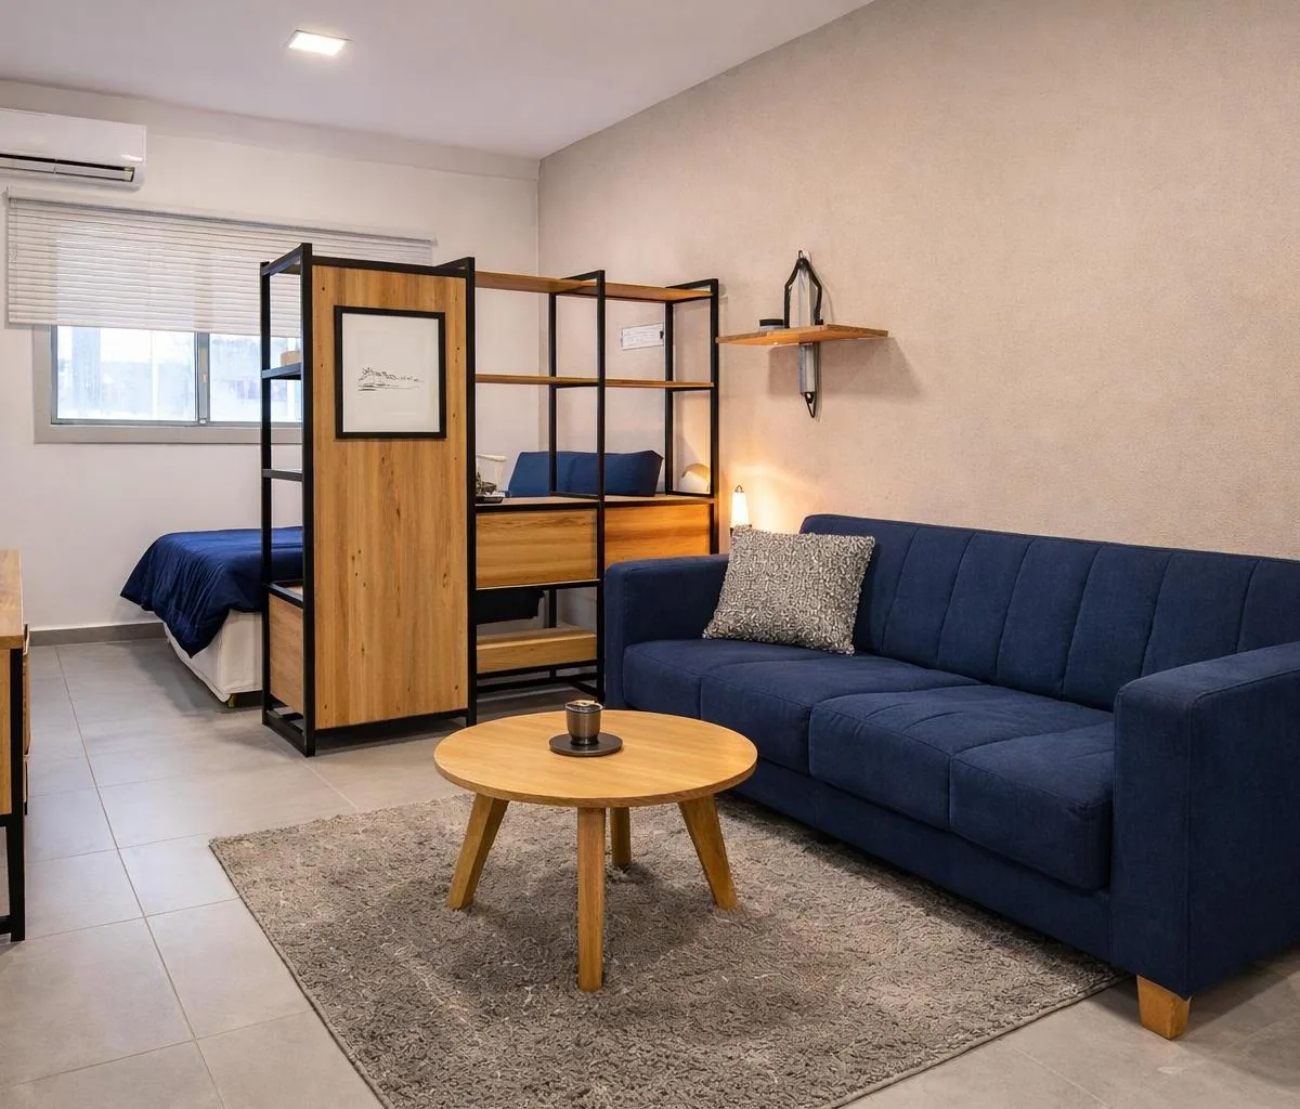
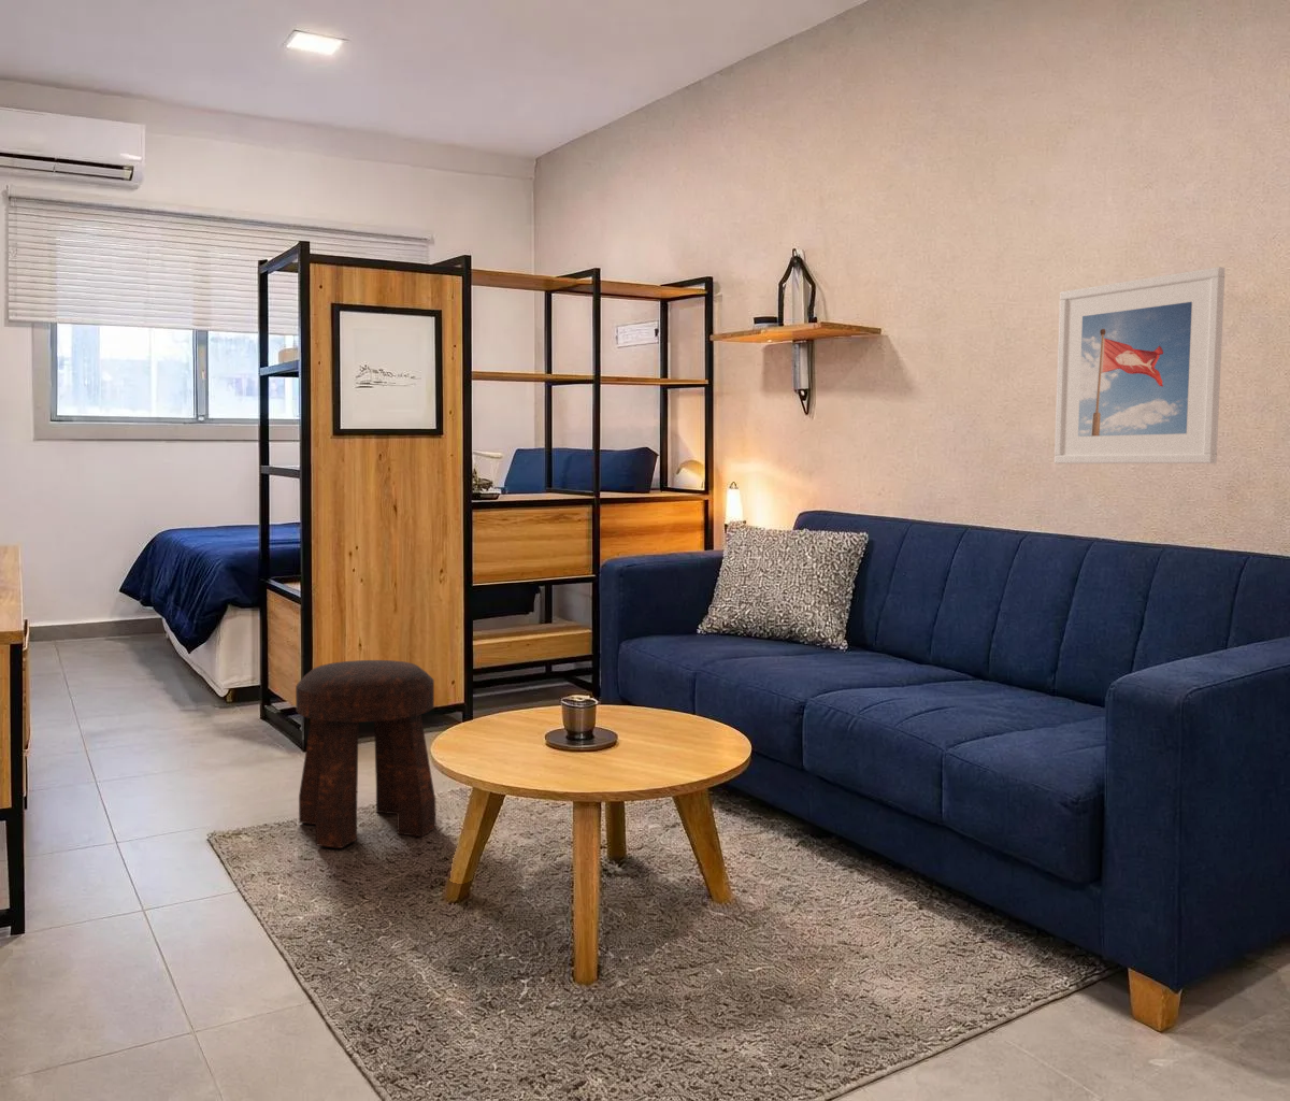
+ stool (375, 745)
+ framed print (1133, 372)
